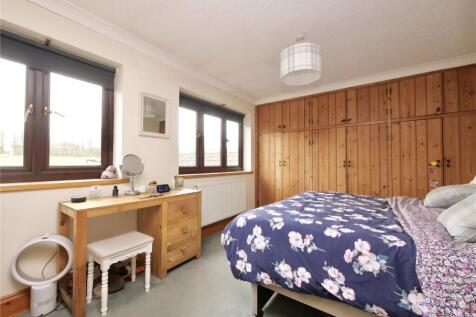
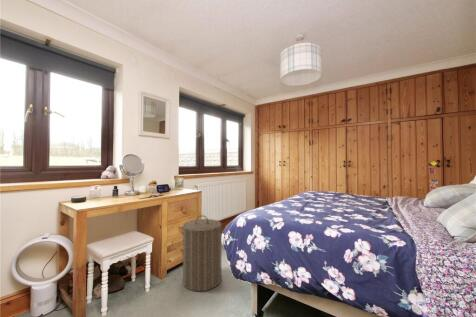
+ laundry hamper (202, 247)
